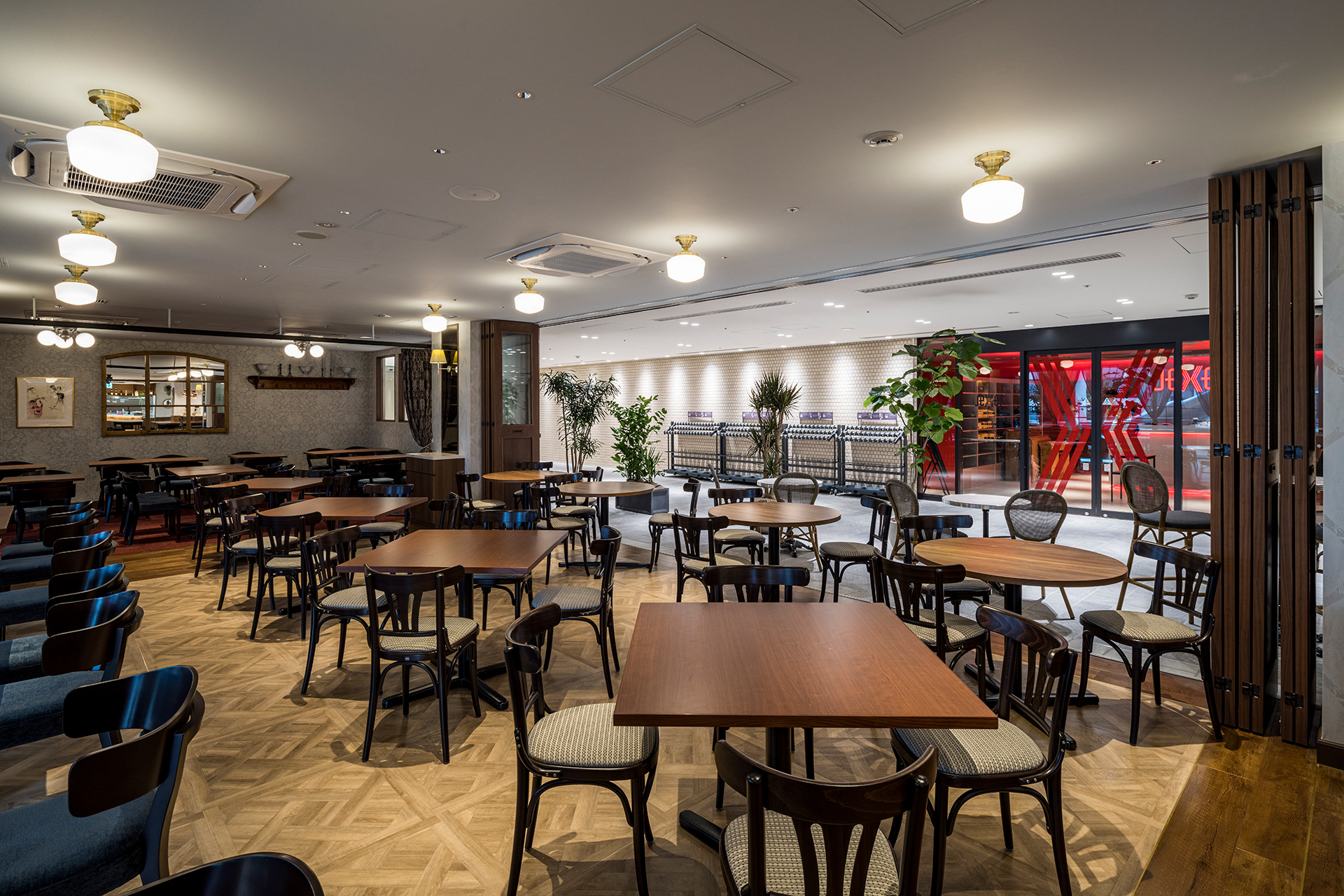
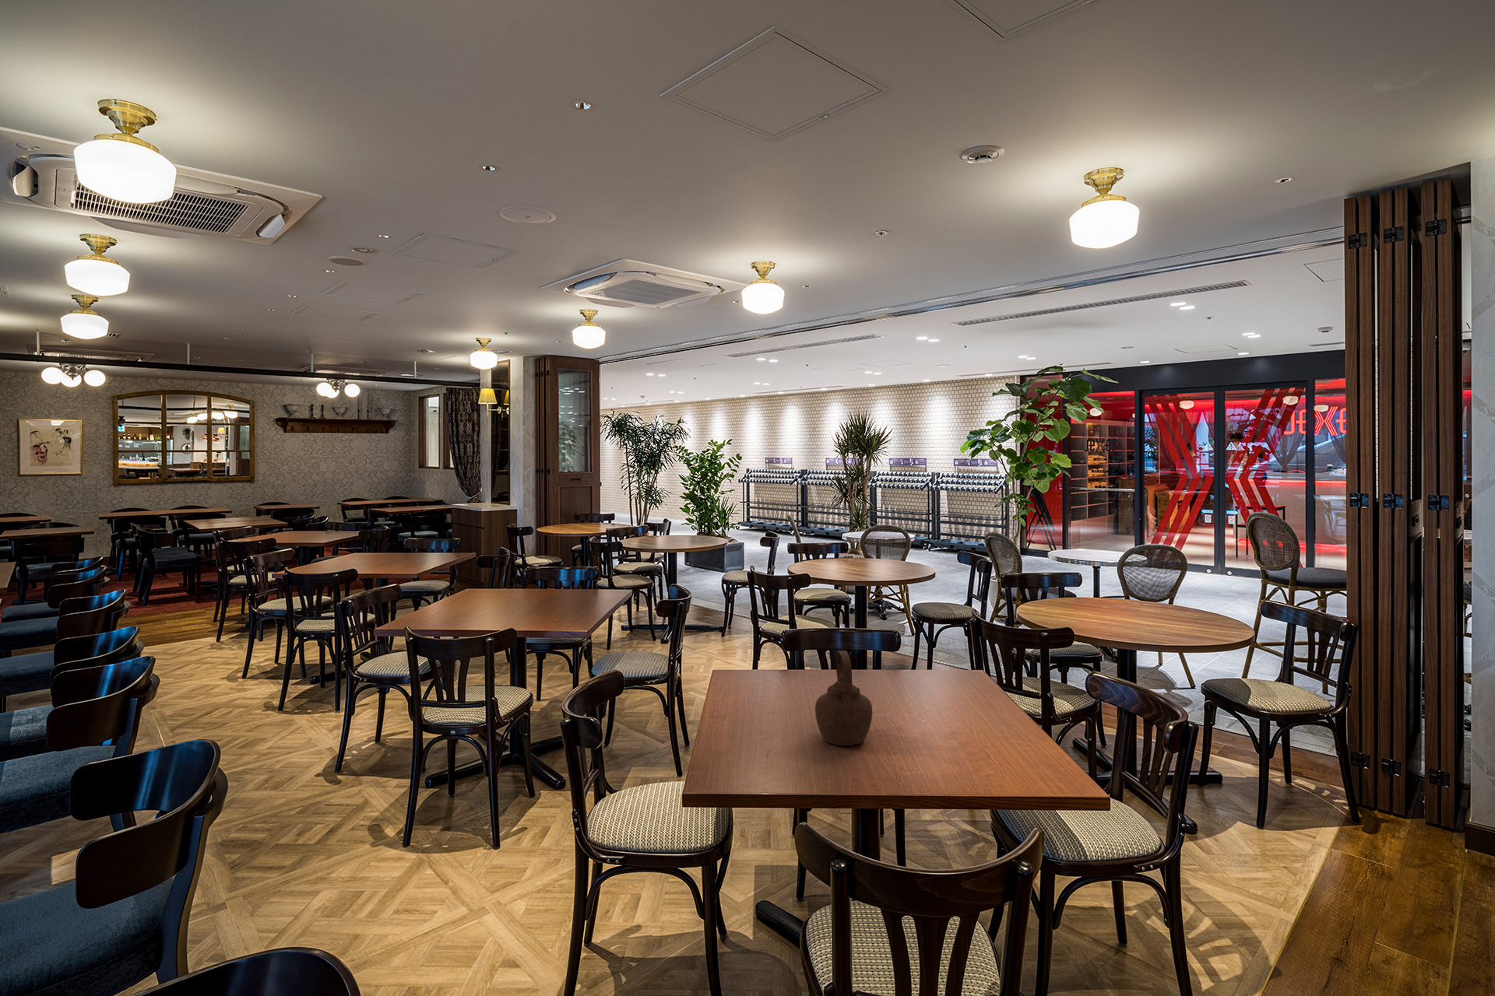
+ teapot (842, 694)
